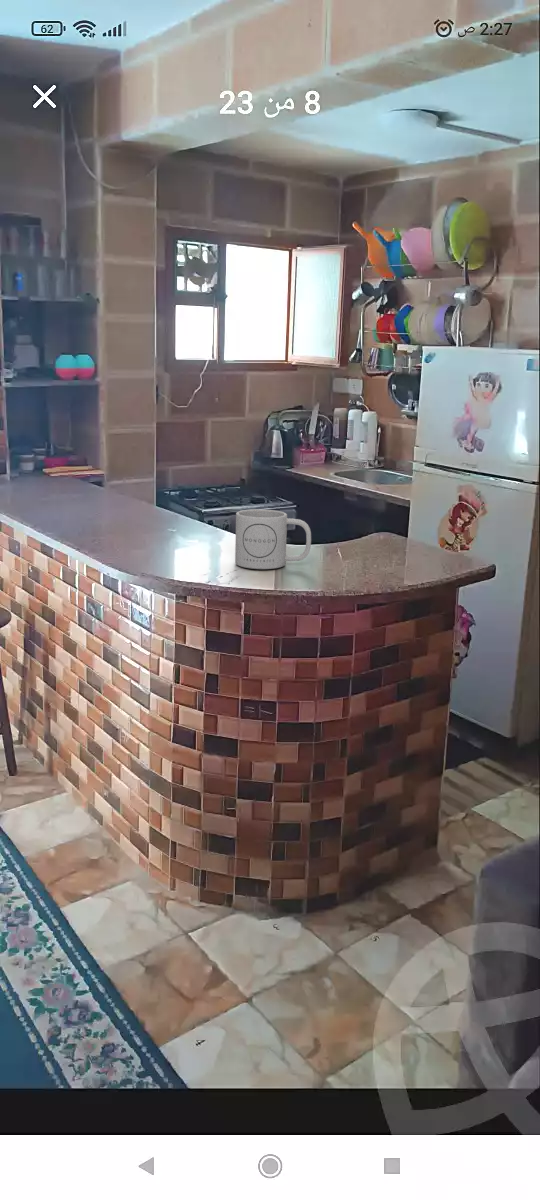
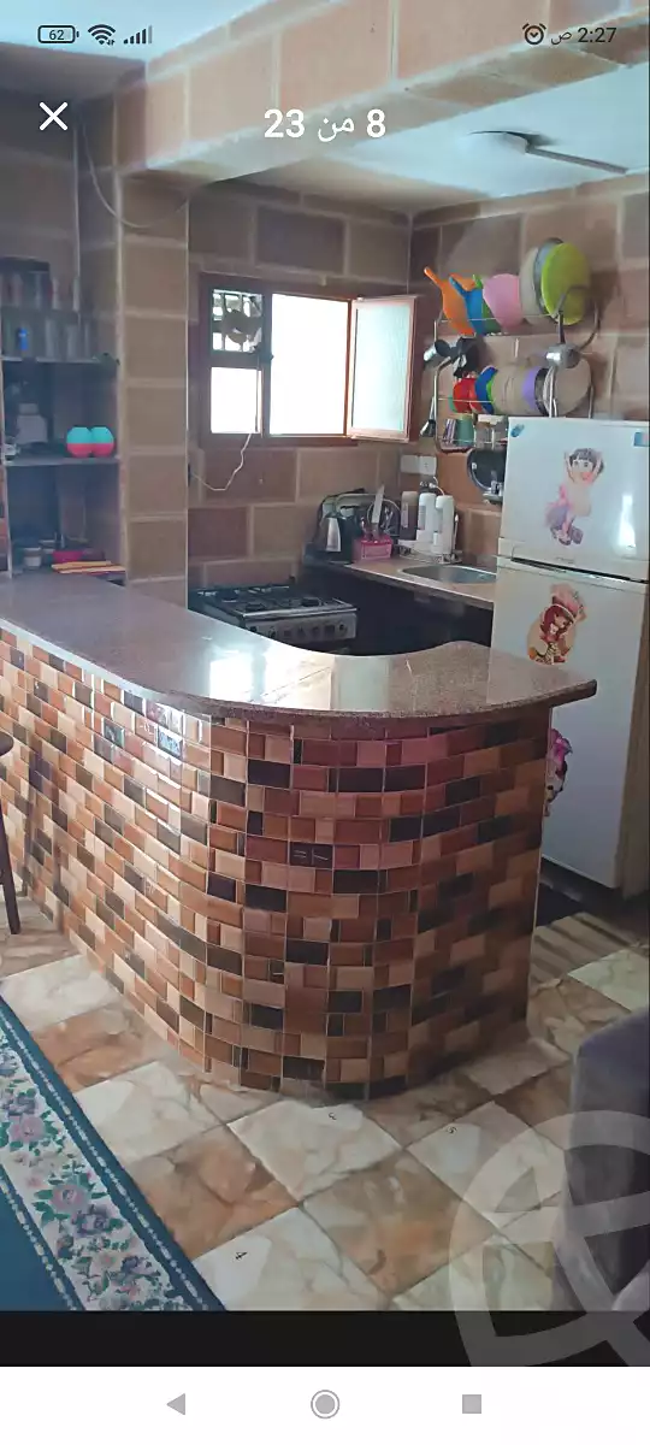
- mug (273, 539)
